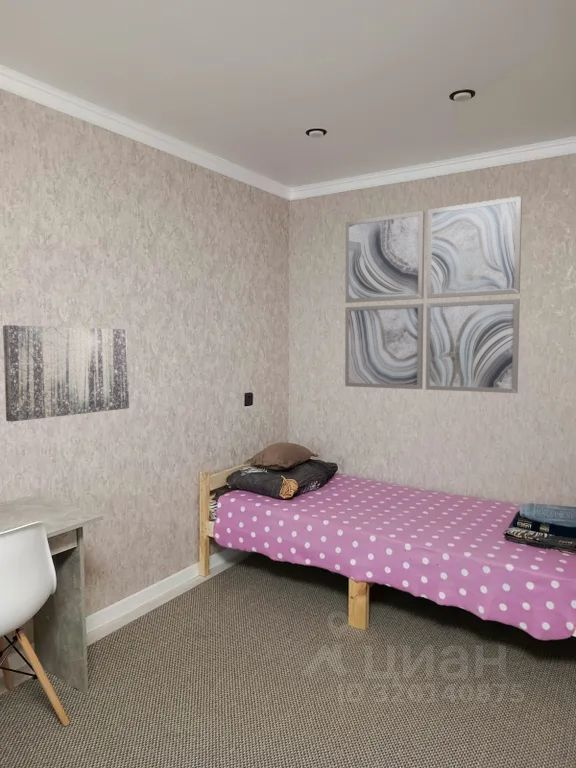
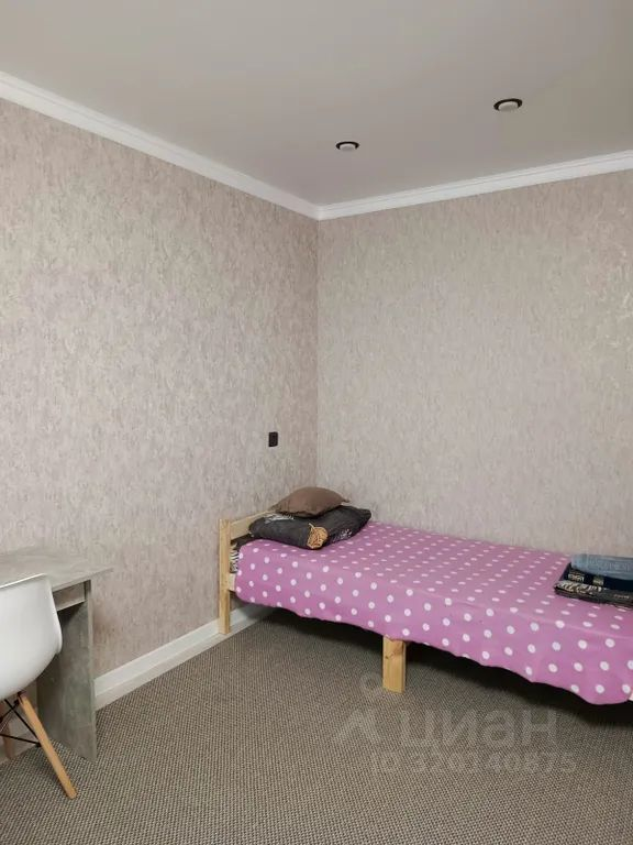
- wall art (423, 298)
- wall art (72, 371)
